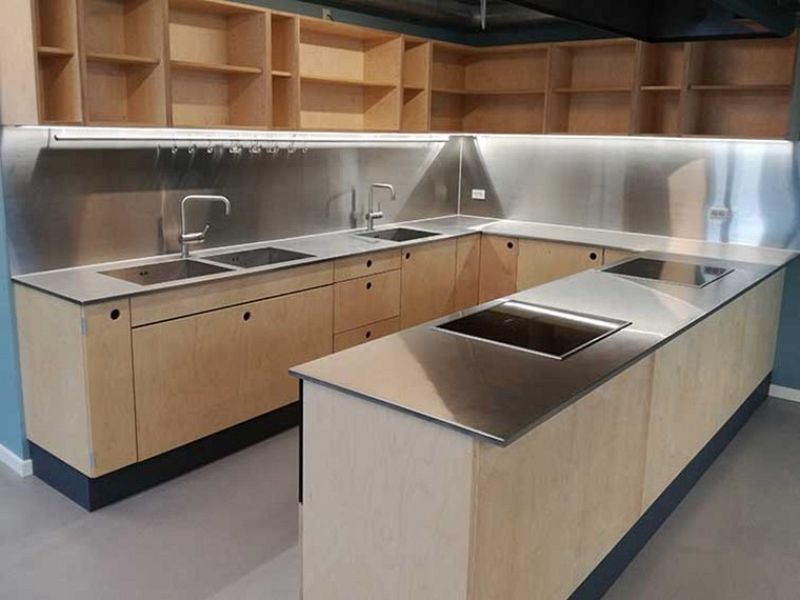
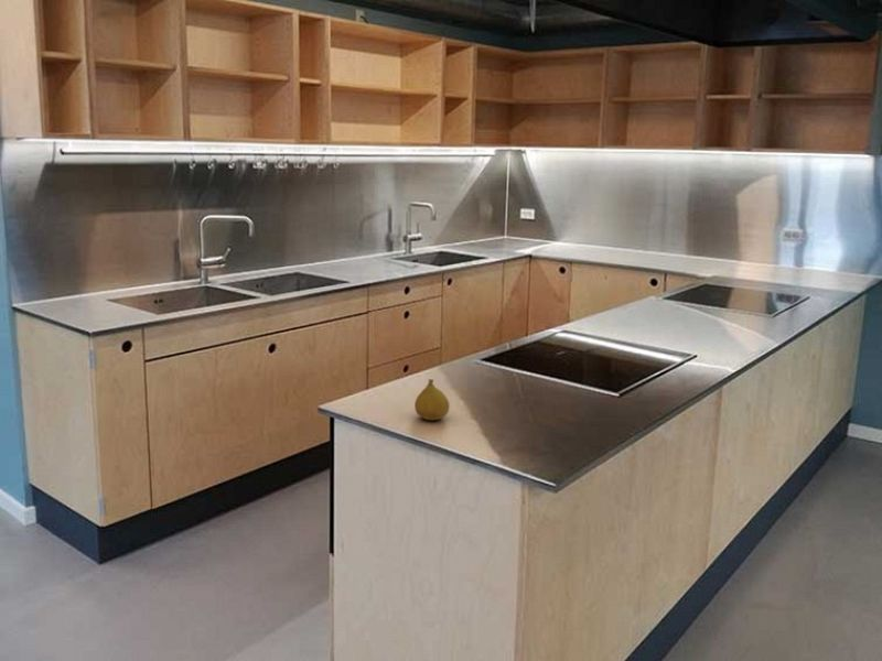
+ fruit (431, 398)
